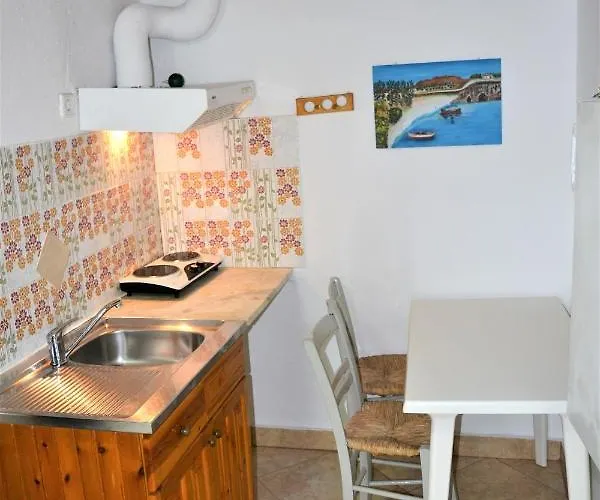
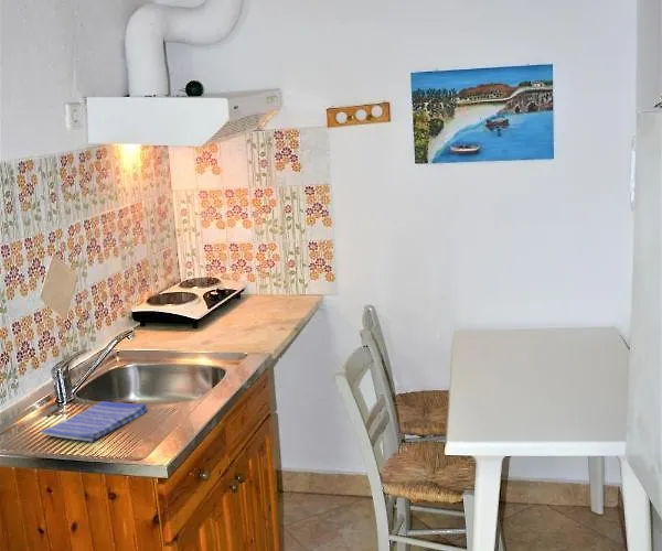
+ dish towel (96, 419)
